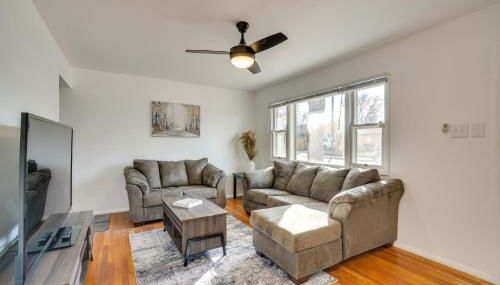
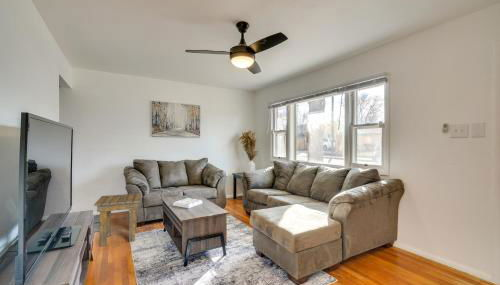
+ side table (119, 209)
